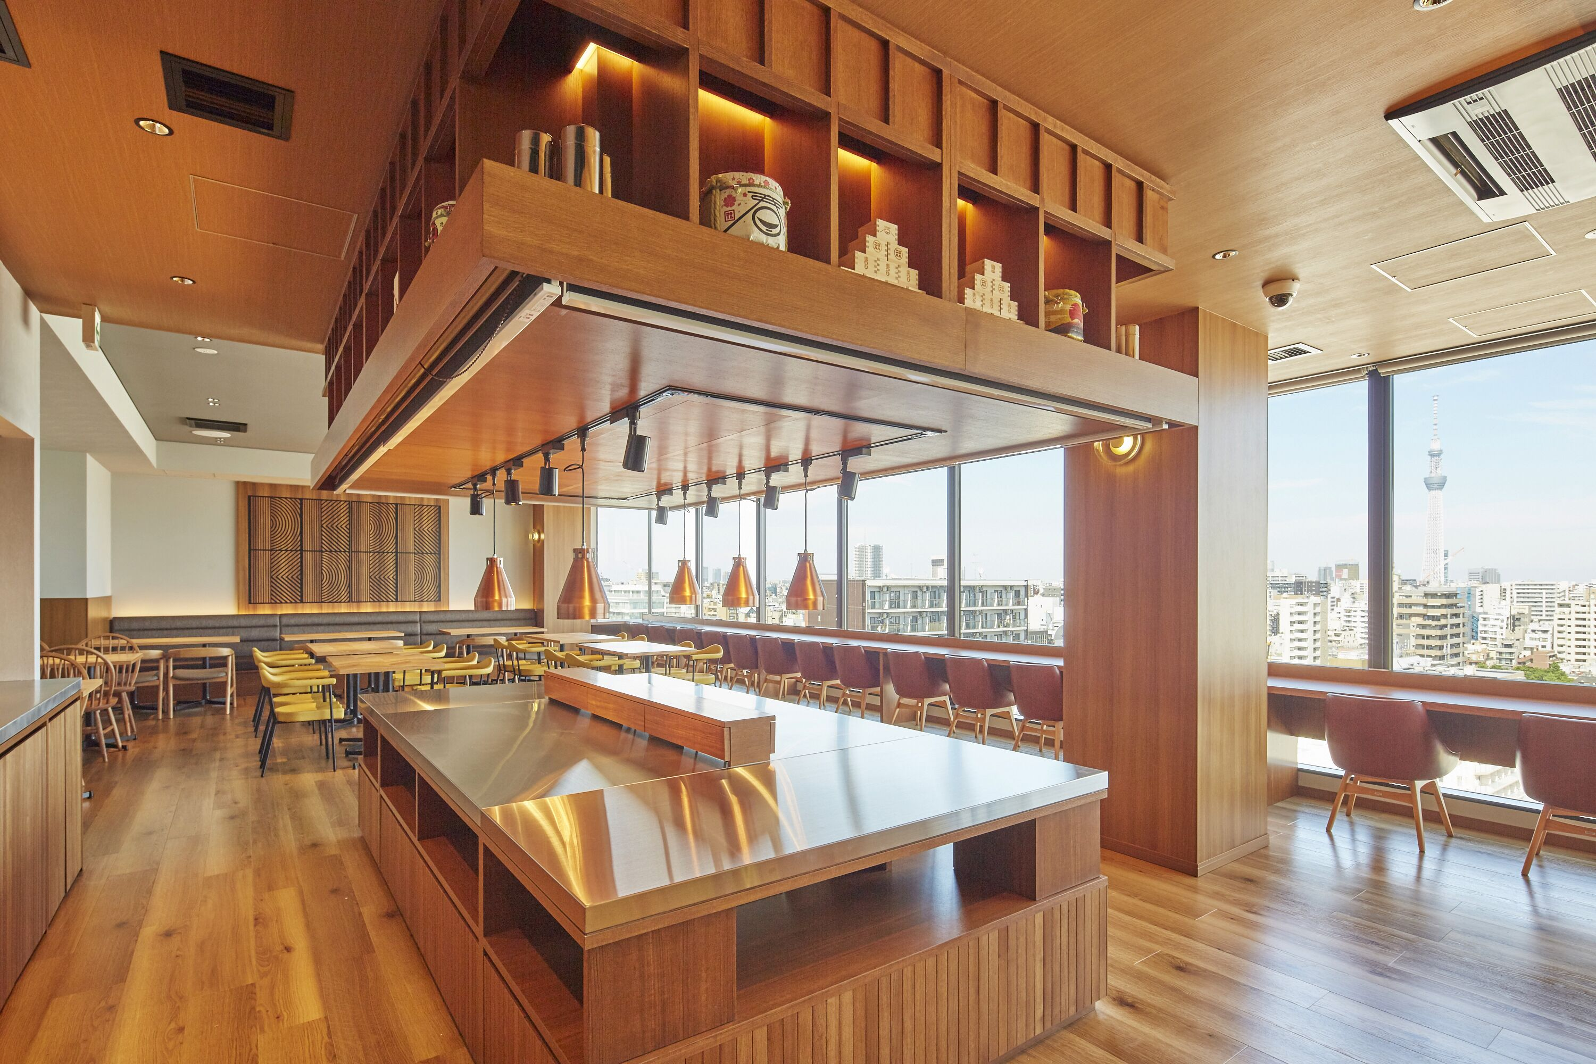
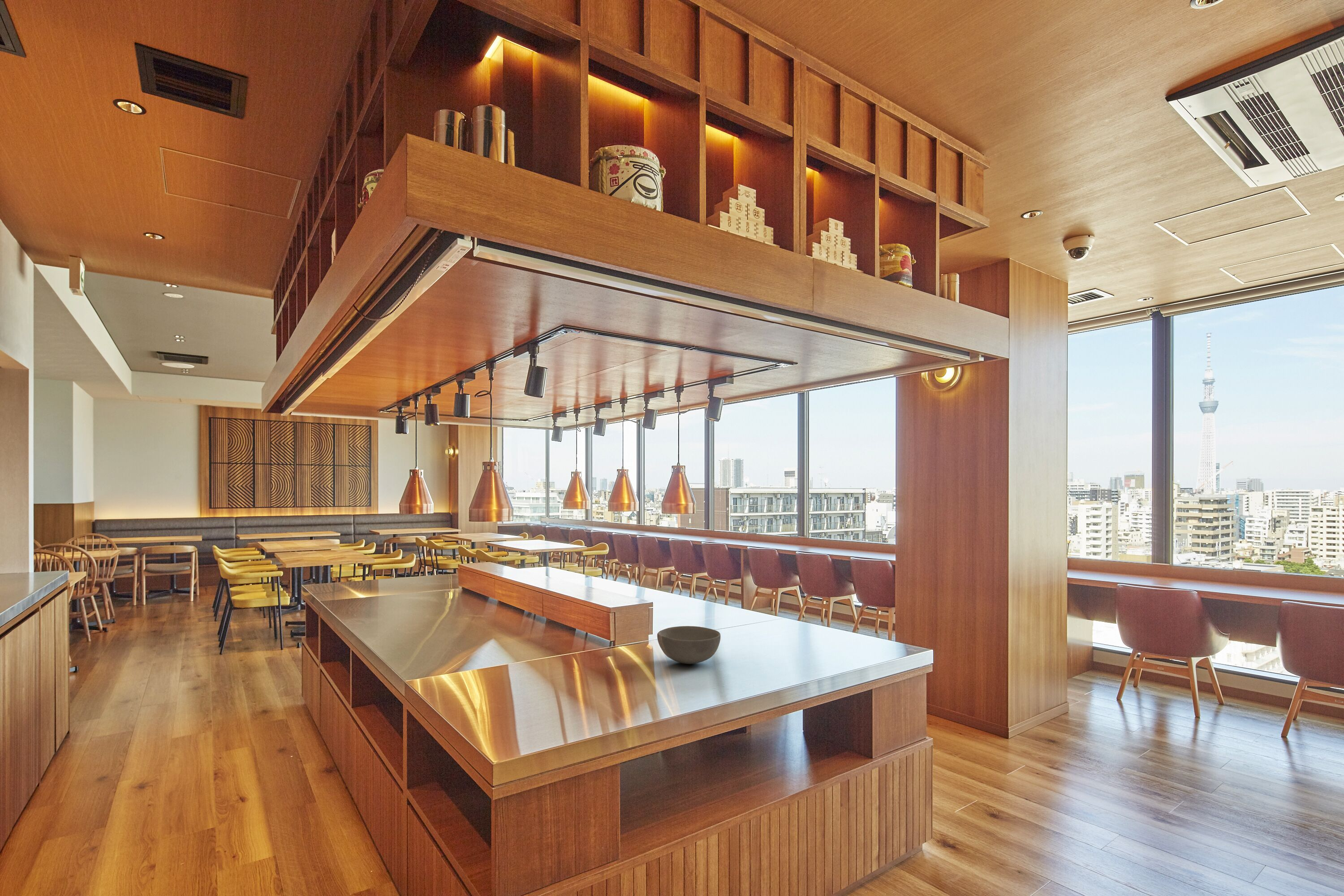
+ bowl (689, 646)
